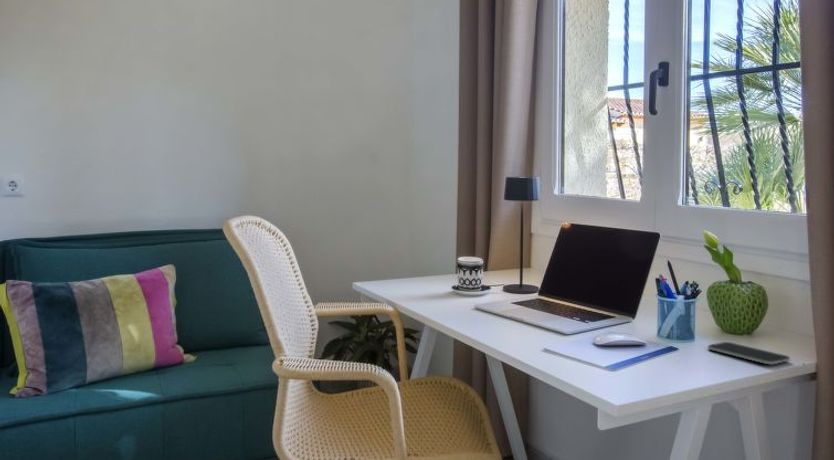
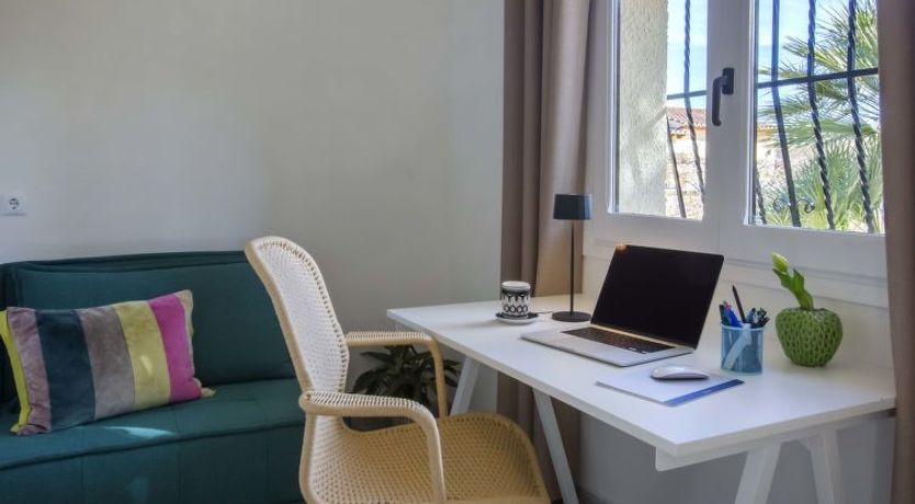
- smartphone (747, 352)
